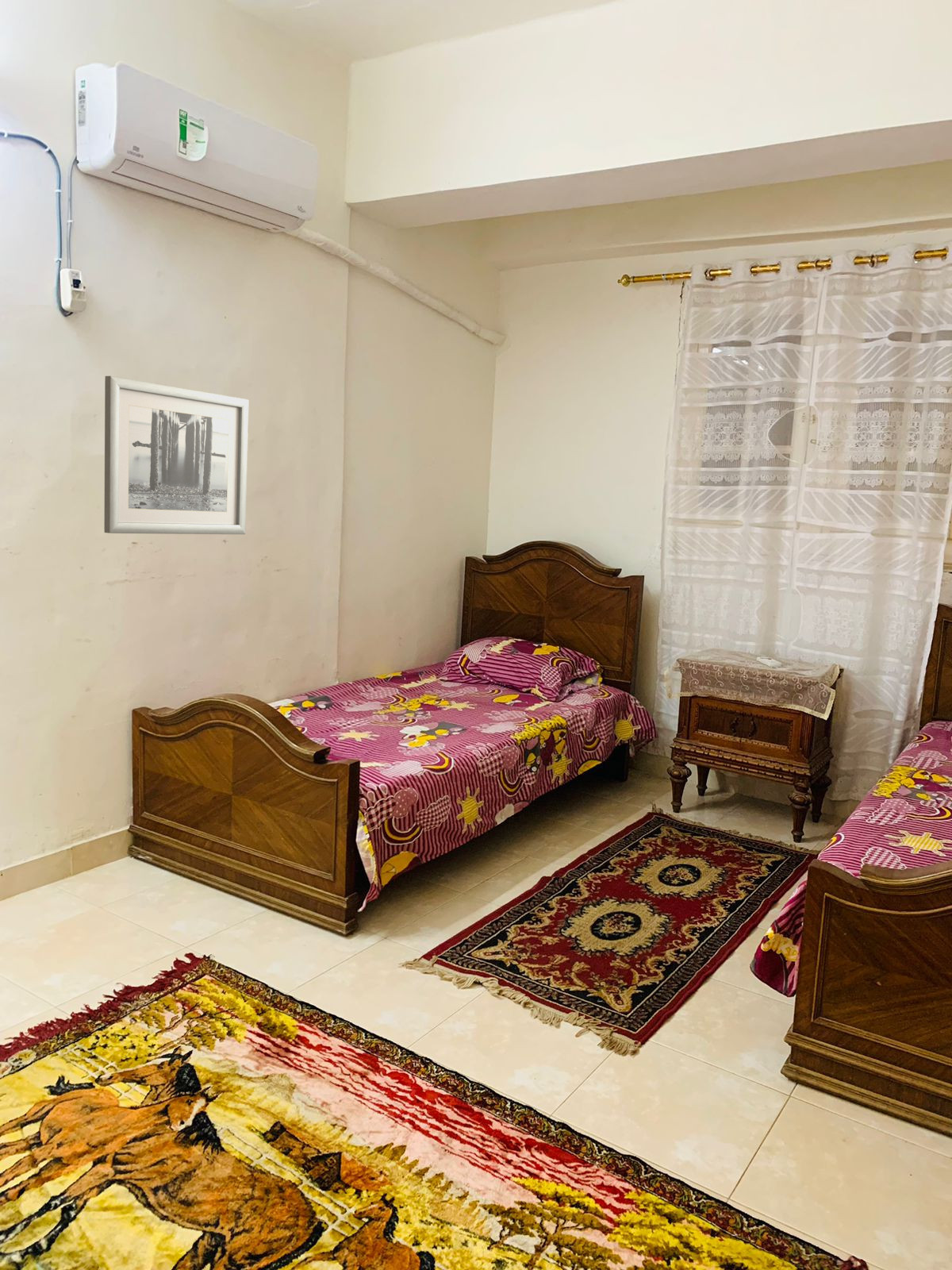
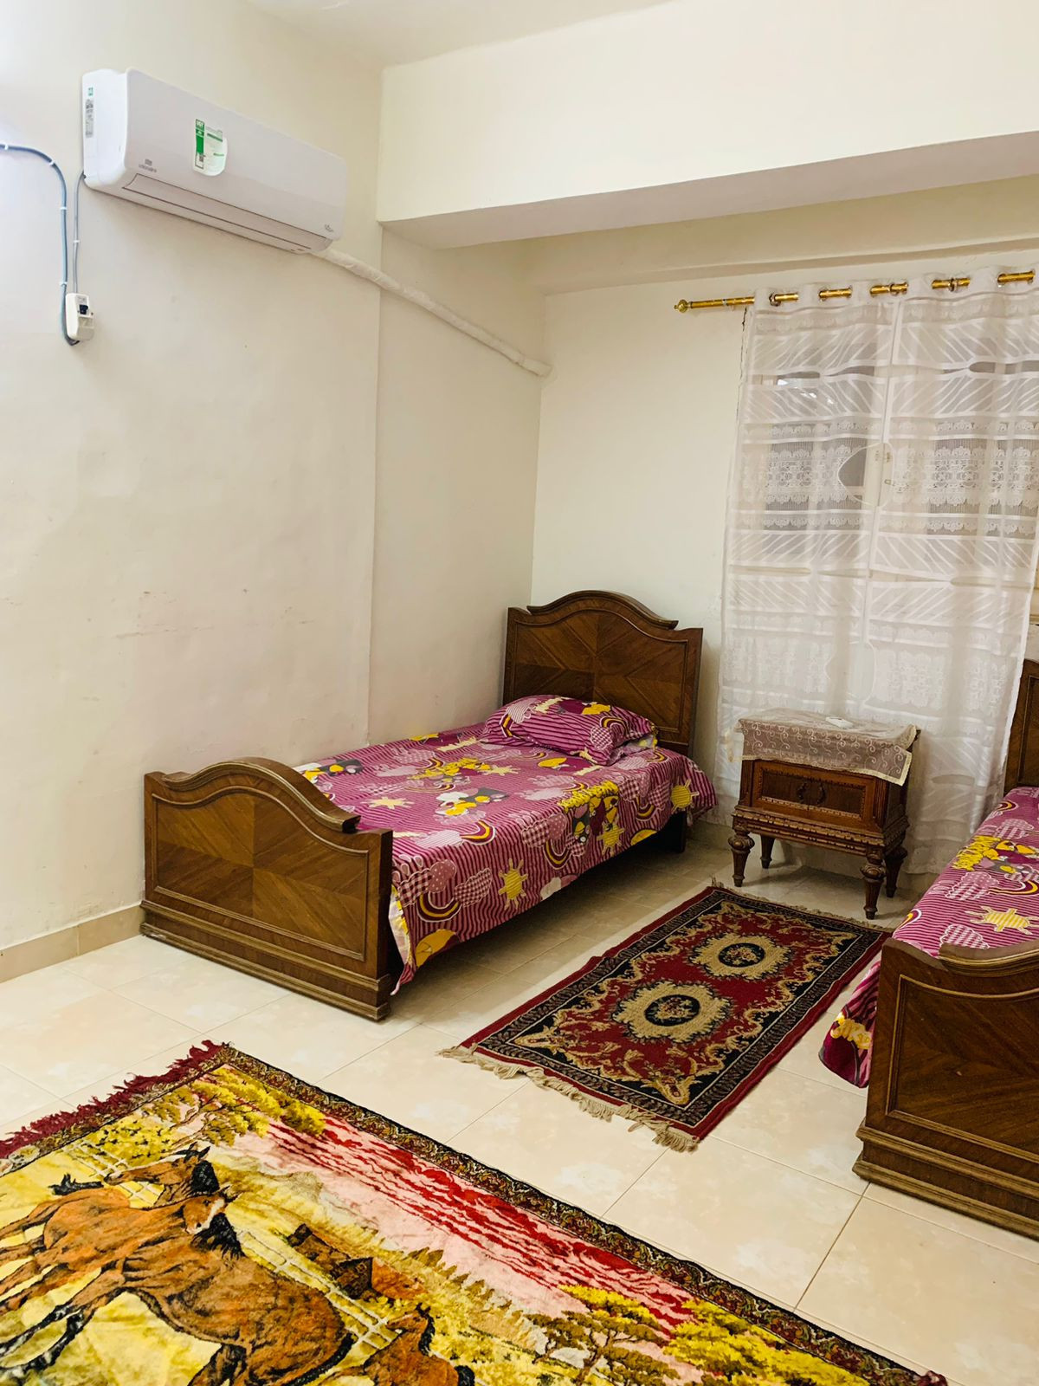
- wall art (181, 461)
